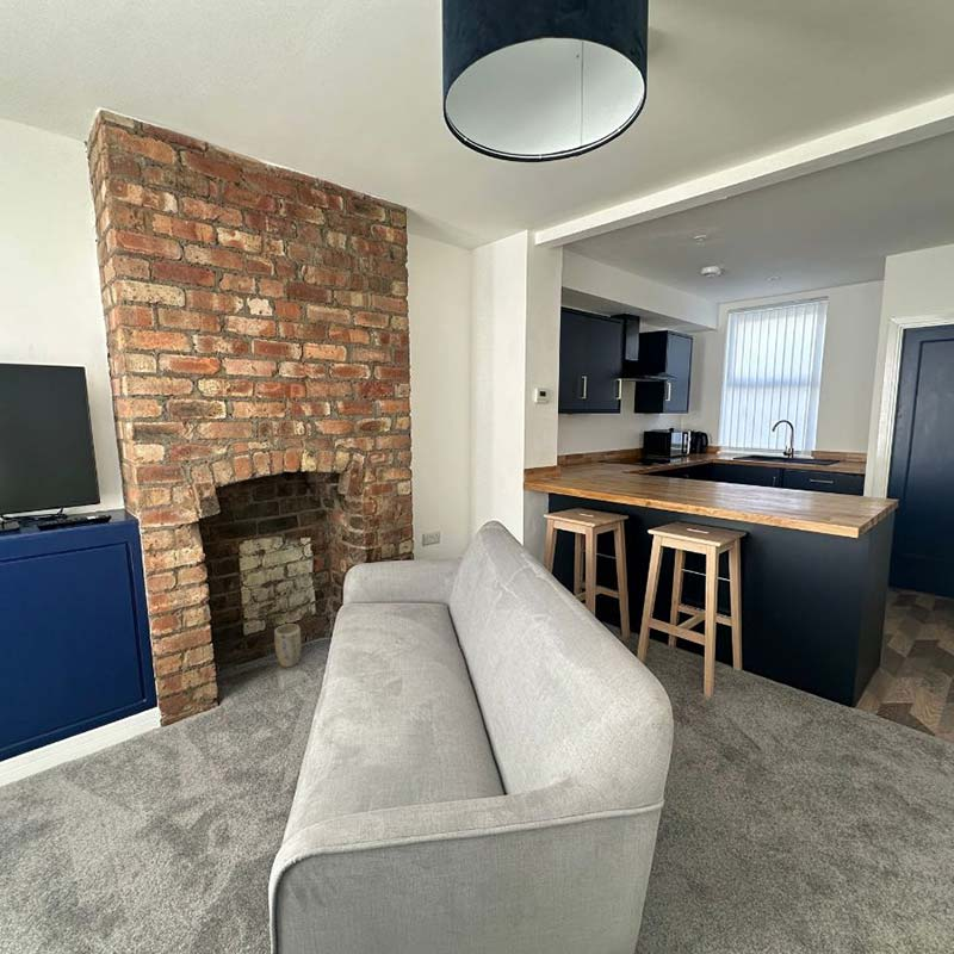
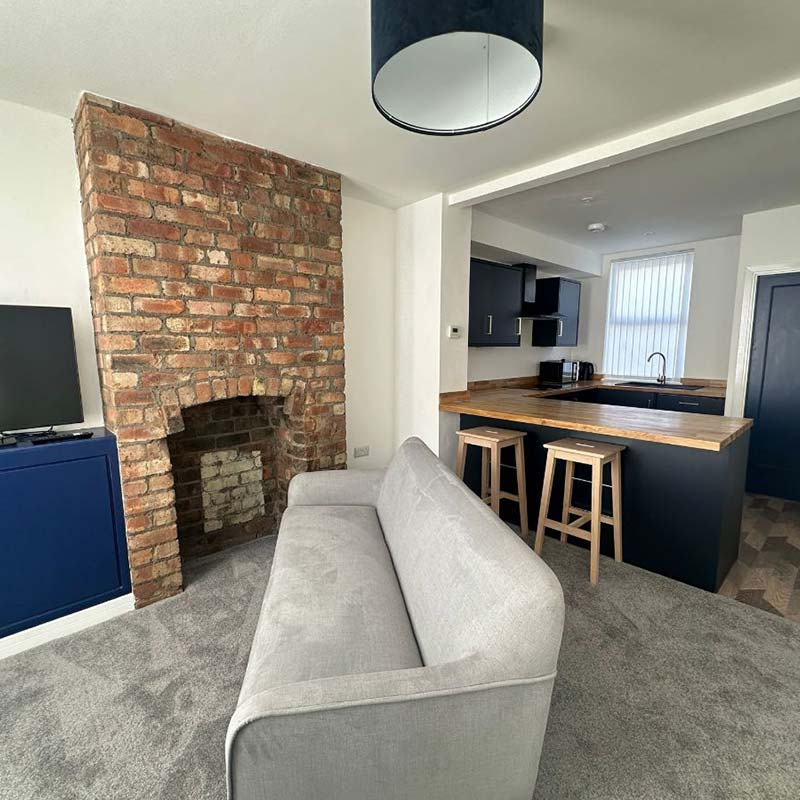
- plant pot (287, 645)
